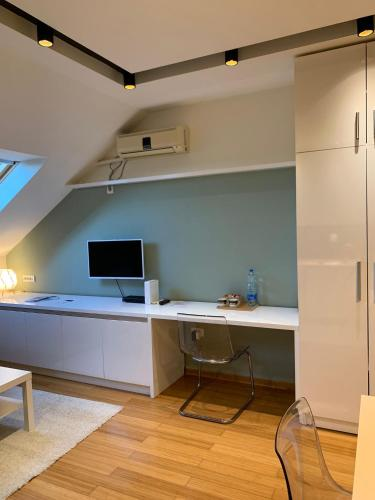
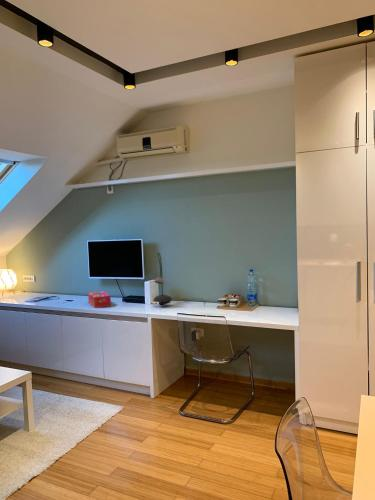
+ tissue box (99, 299)
+ desk lamp (163, 281)
